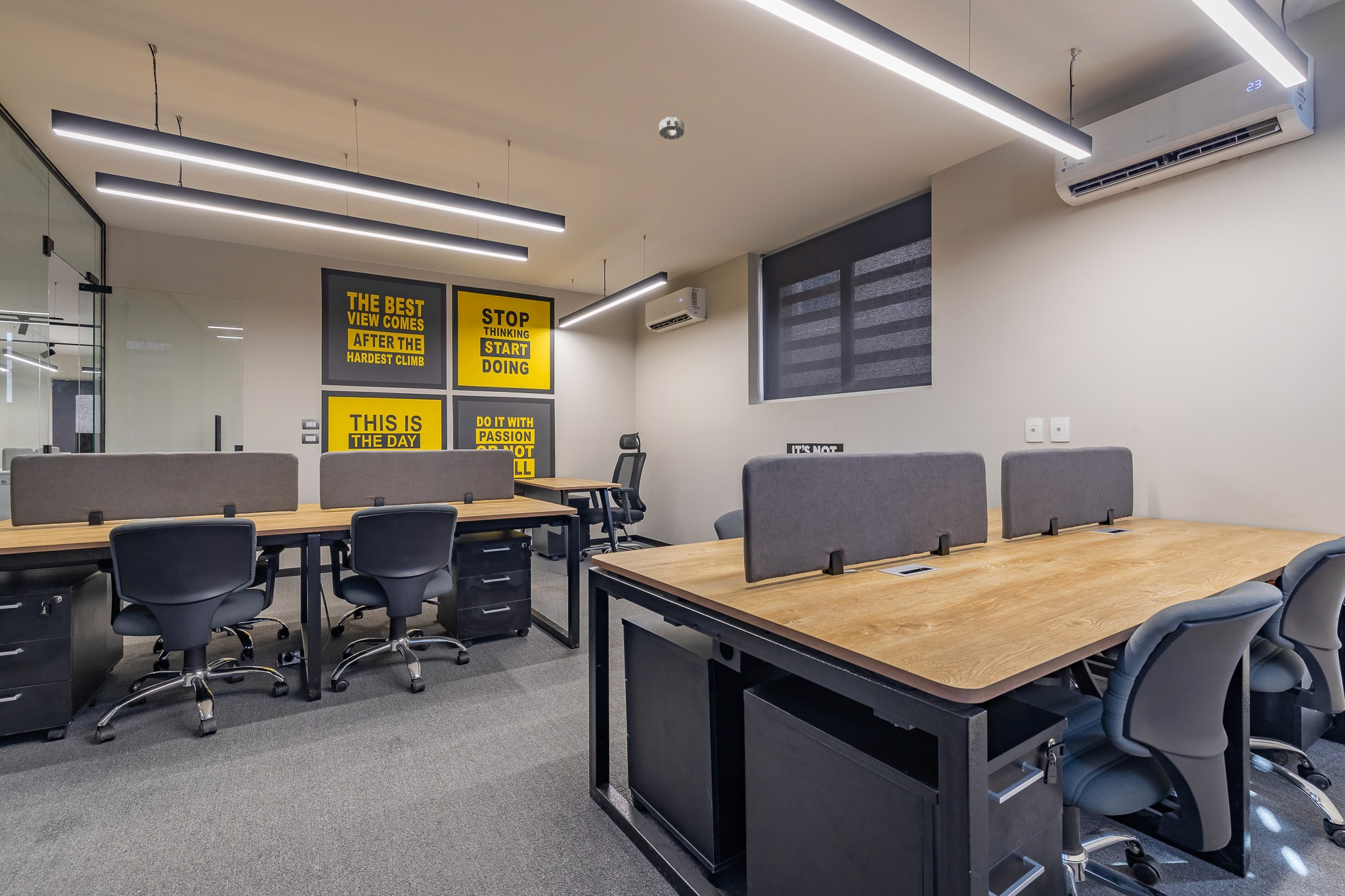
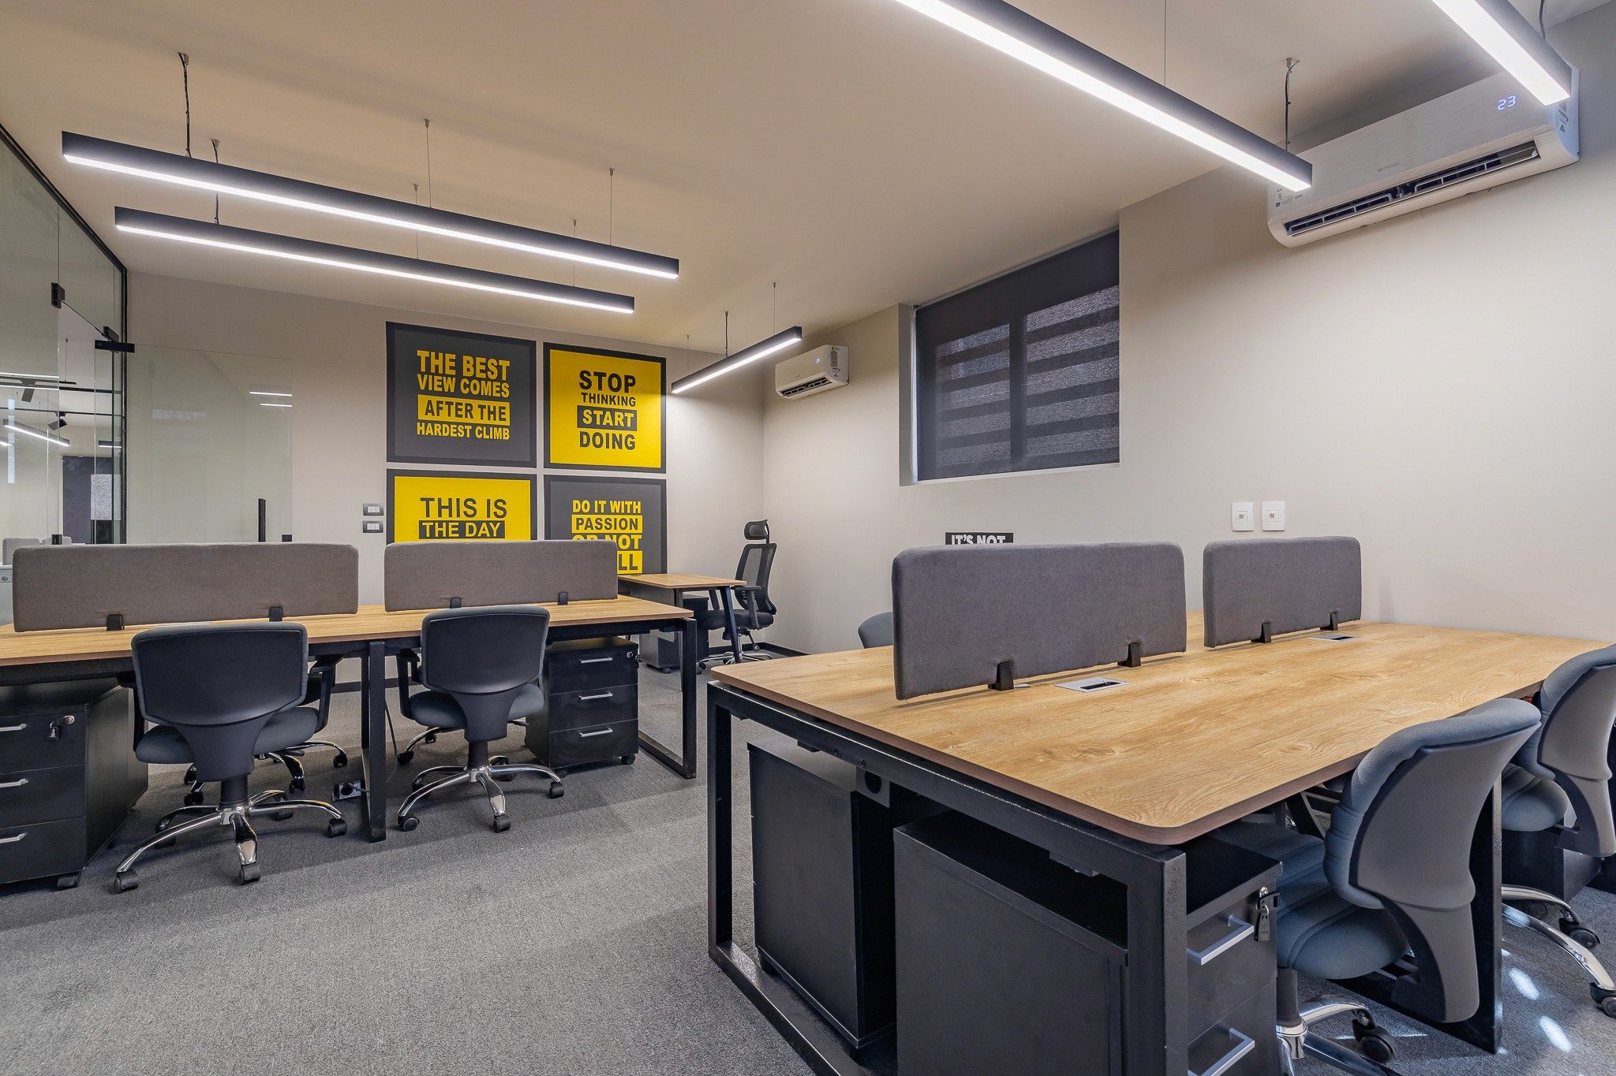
- smoke detector (671, 127)
